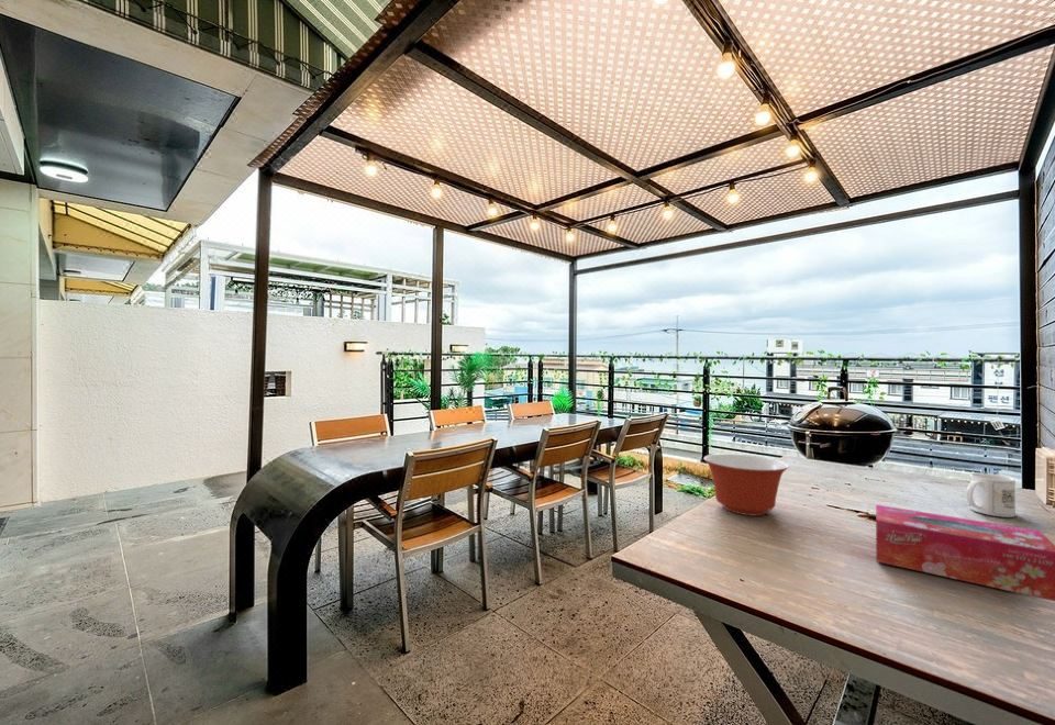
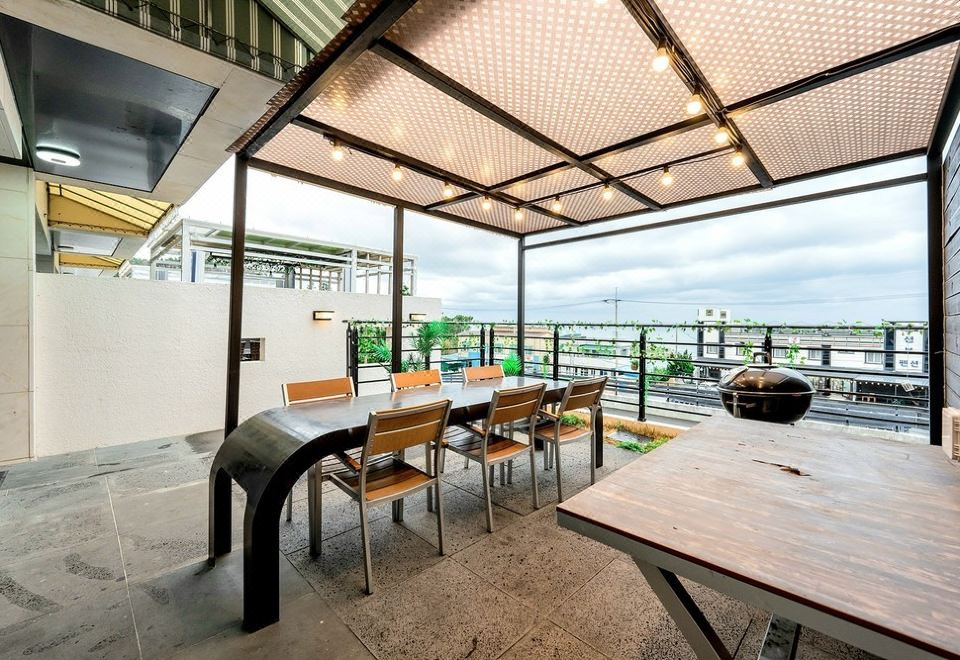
- mug (987, 493)
- mixing bowl (744, 484)
- tissue box (955, 546)
